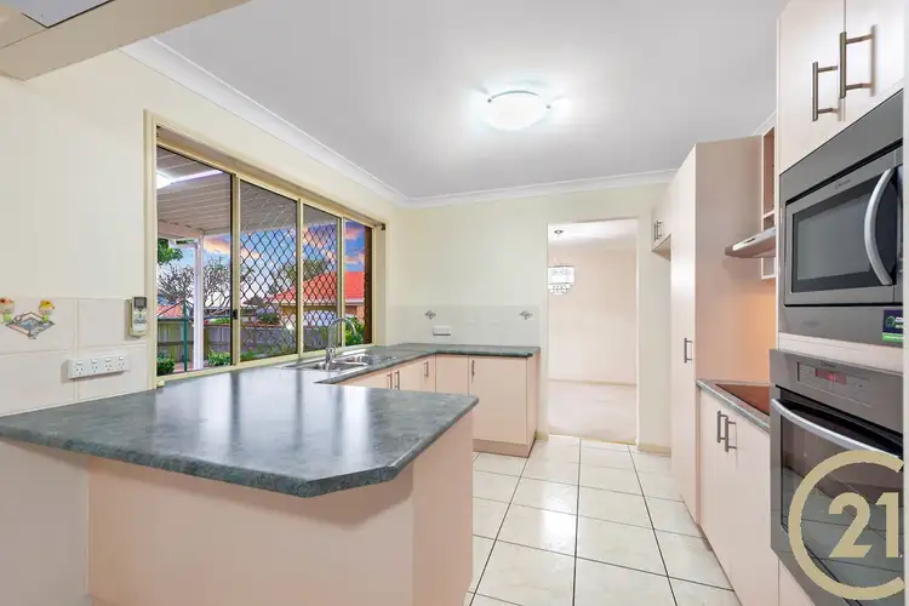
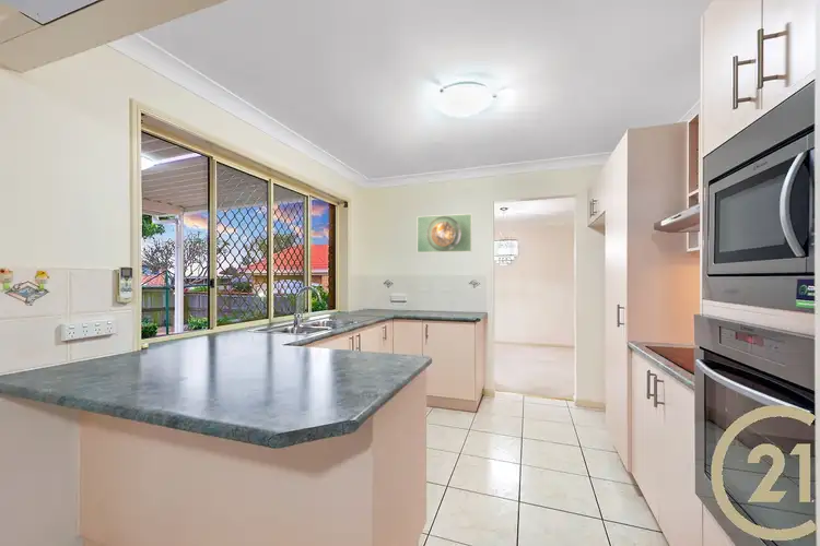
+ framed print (444, 234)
